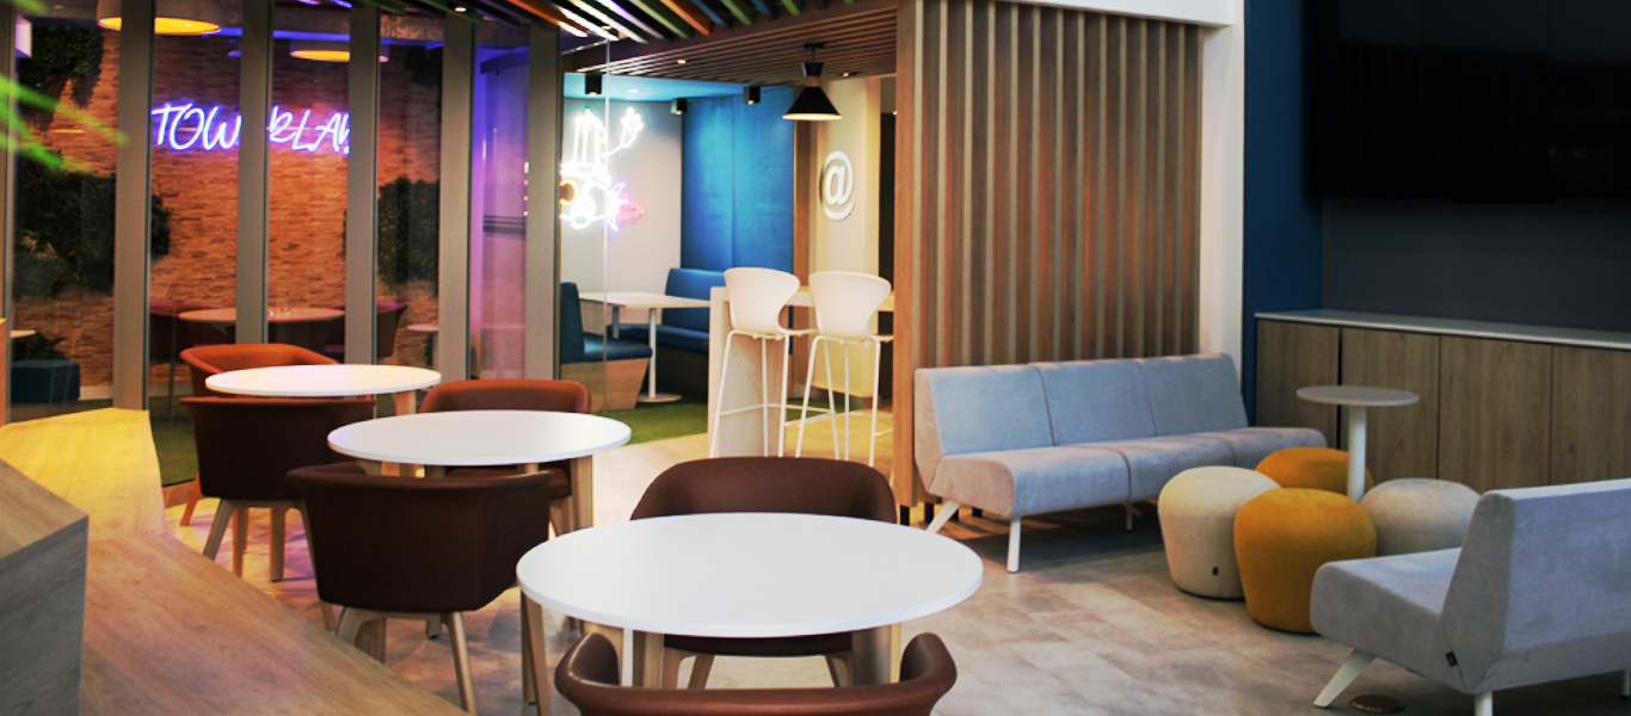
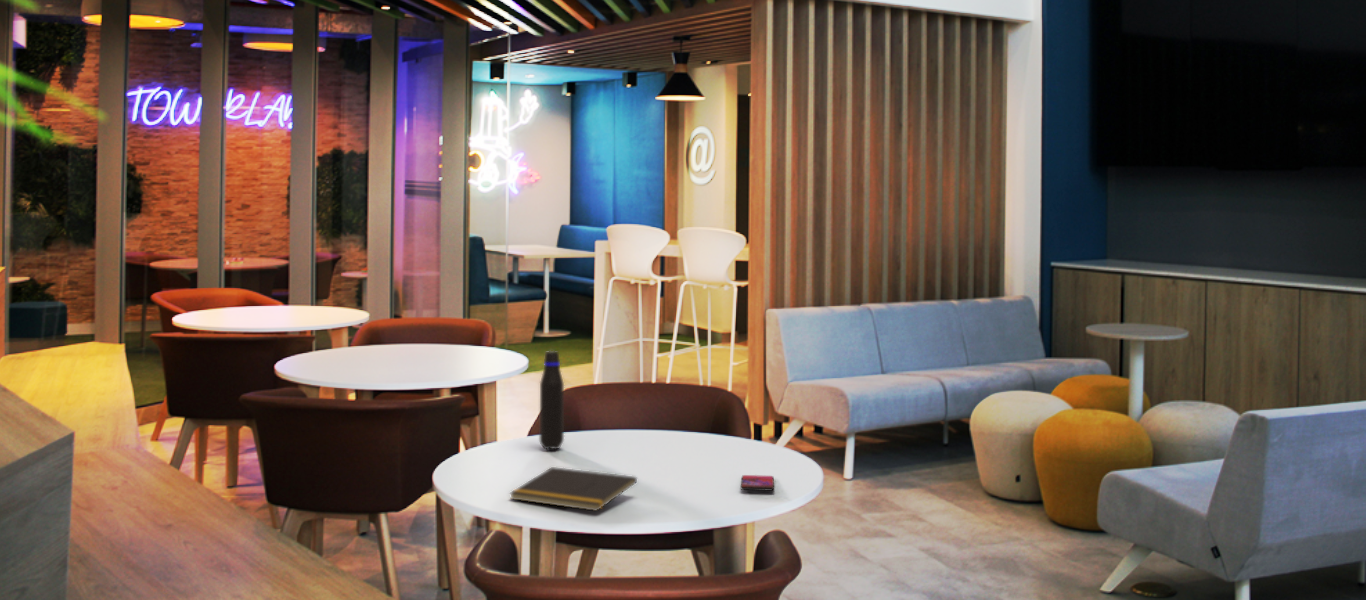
+ smartphone (757, 482)
+ notepad (573, 487)
+ water bottle (551, 400)
